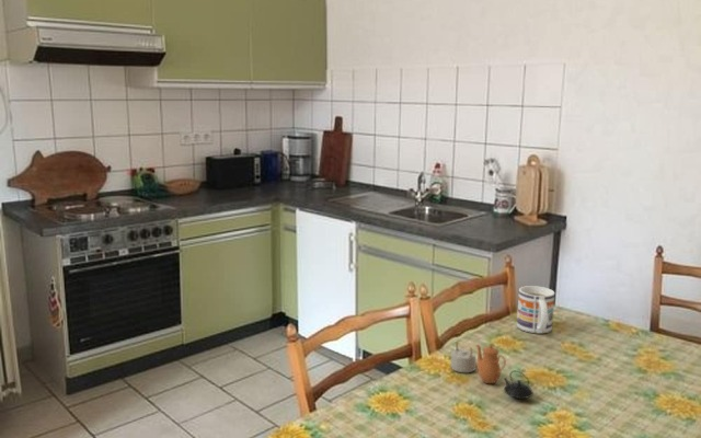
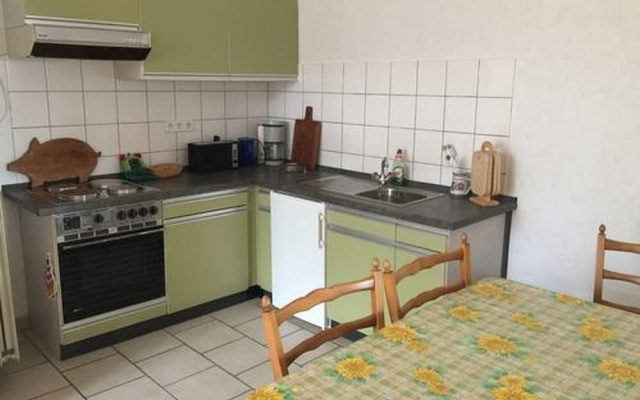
- mug (535, 310)
- teapot (487, 361)
